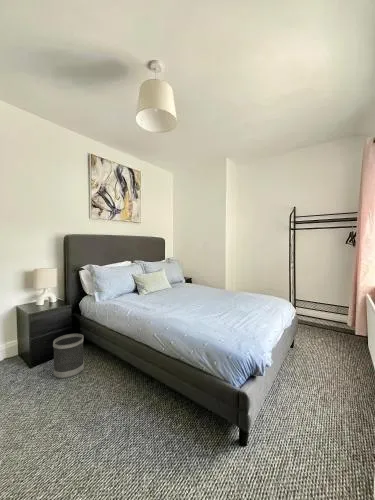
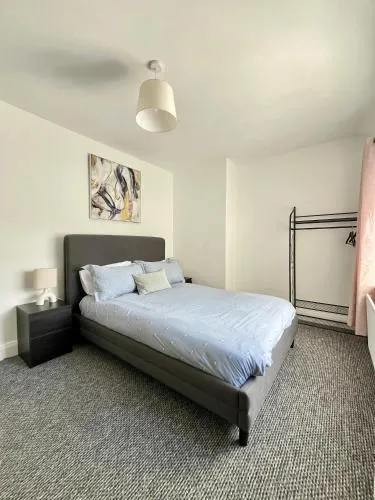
- wastebasket (69, 354)
